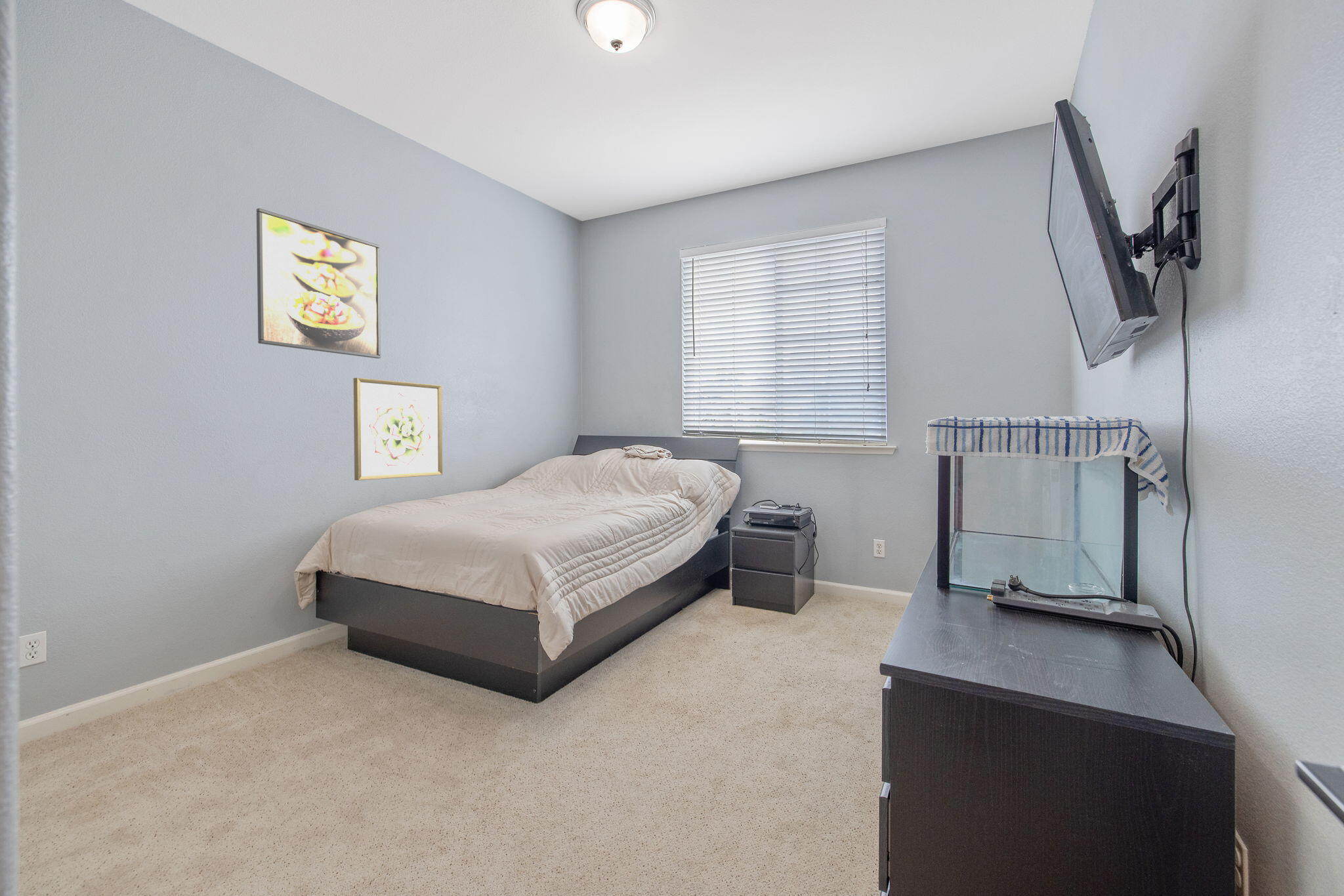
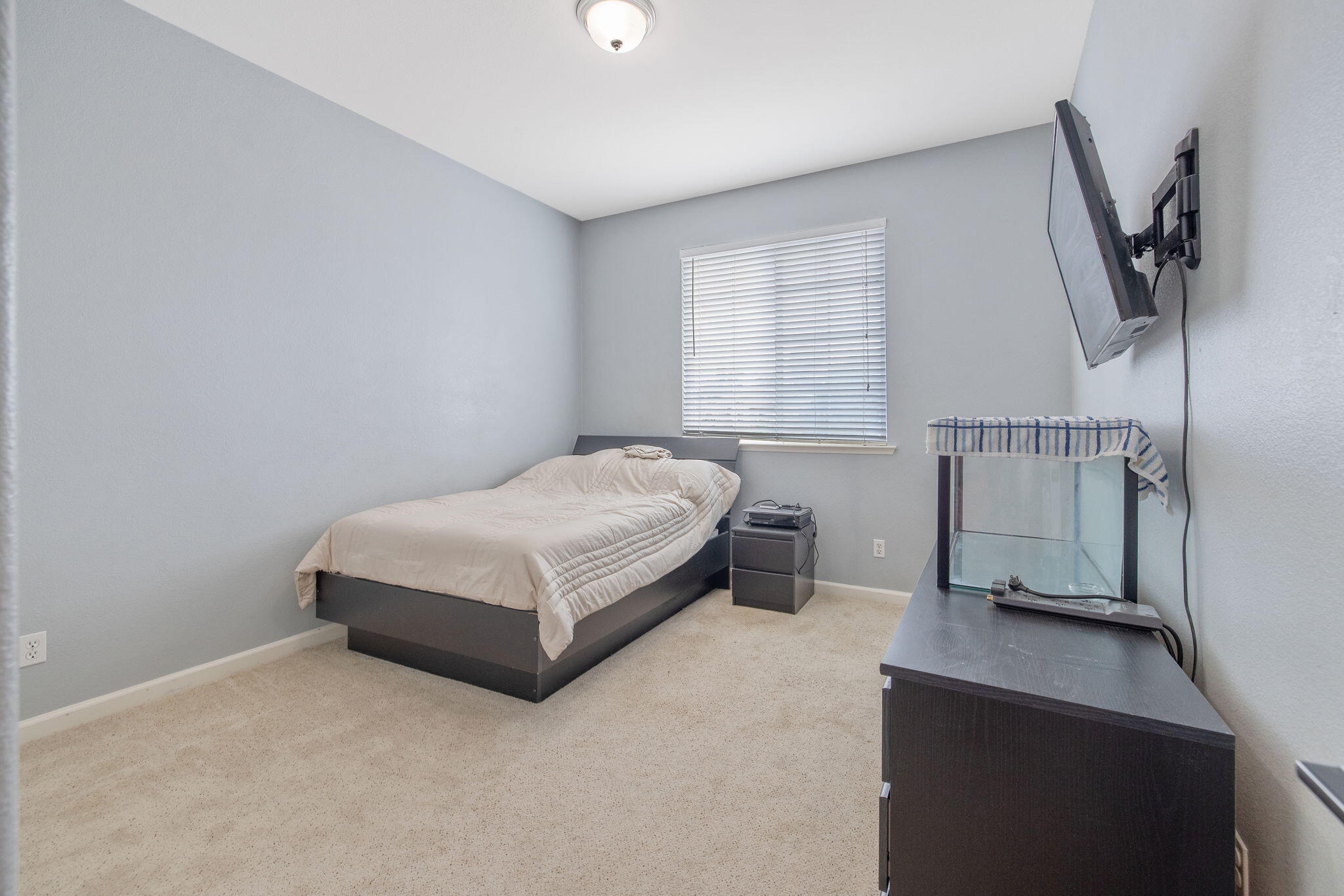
- wall art (401, 430)
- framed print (324, 290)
